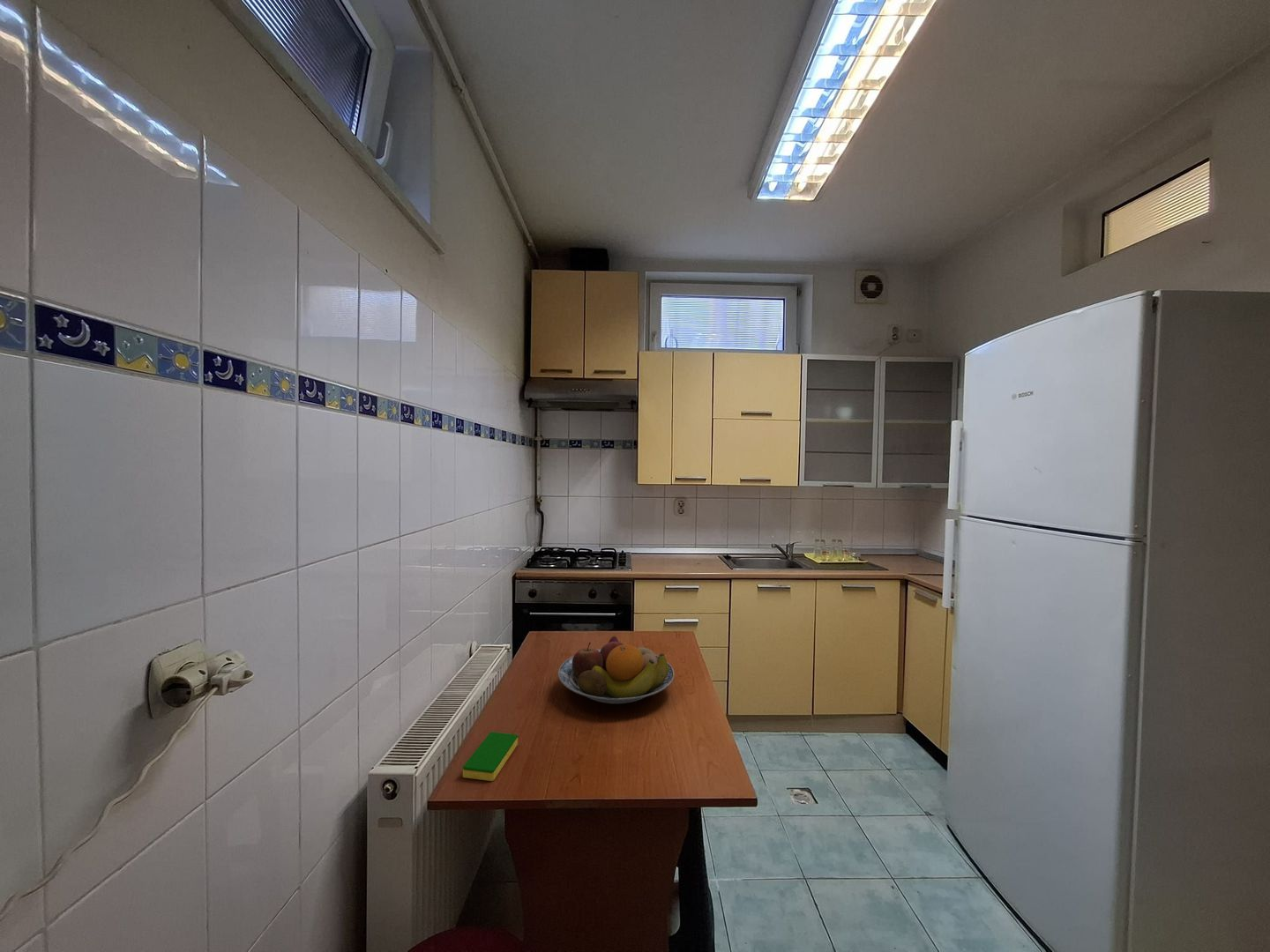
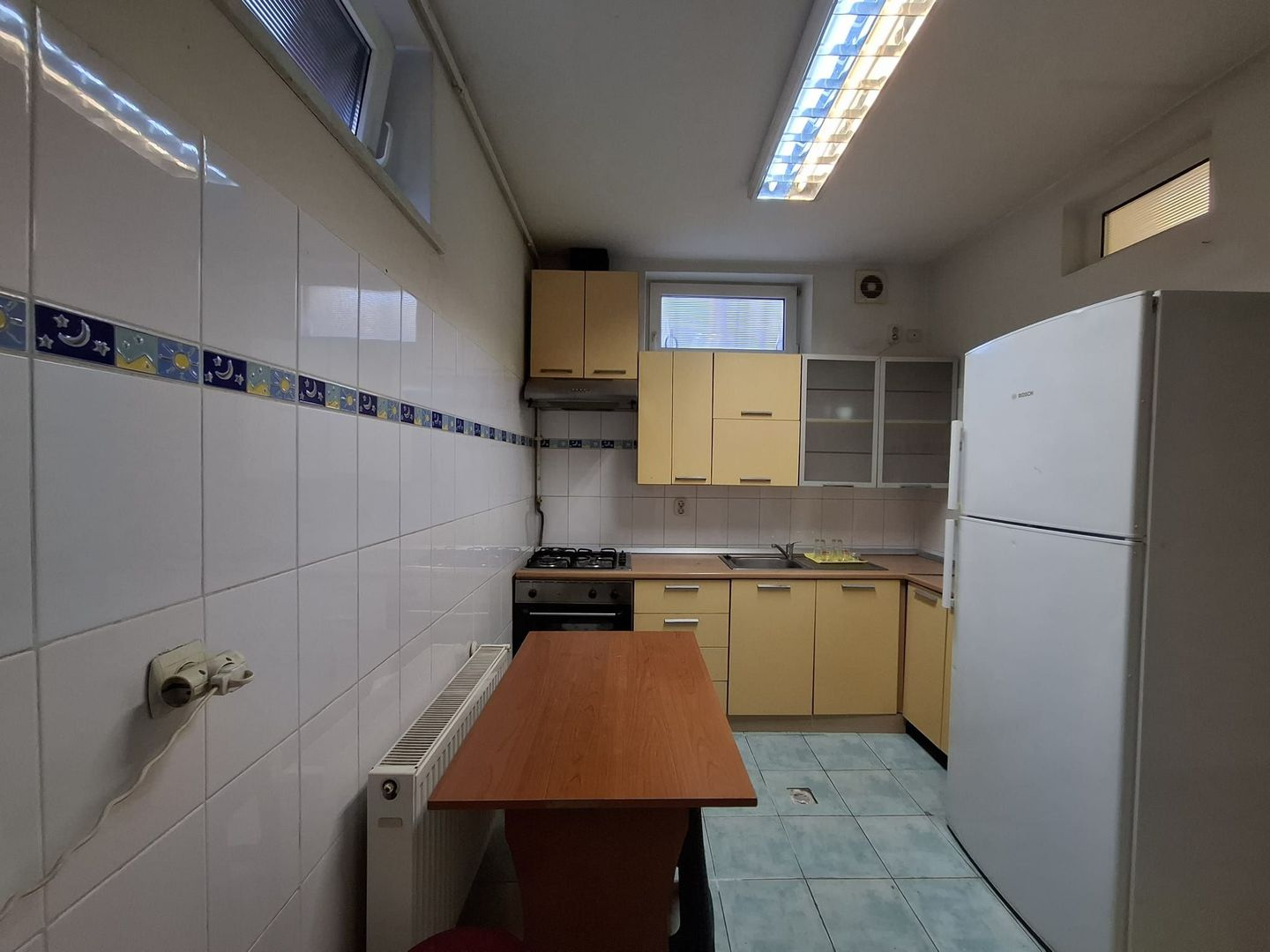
- dish sponge (491, 755)
- fruit bowl (616, 666)
